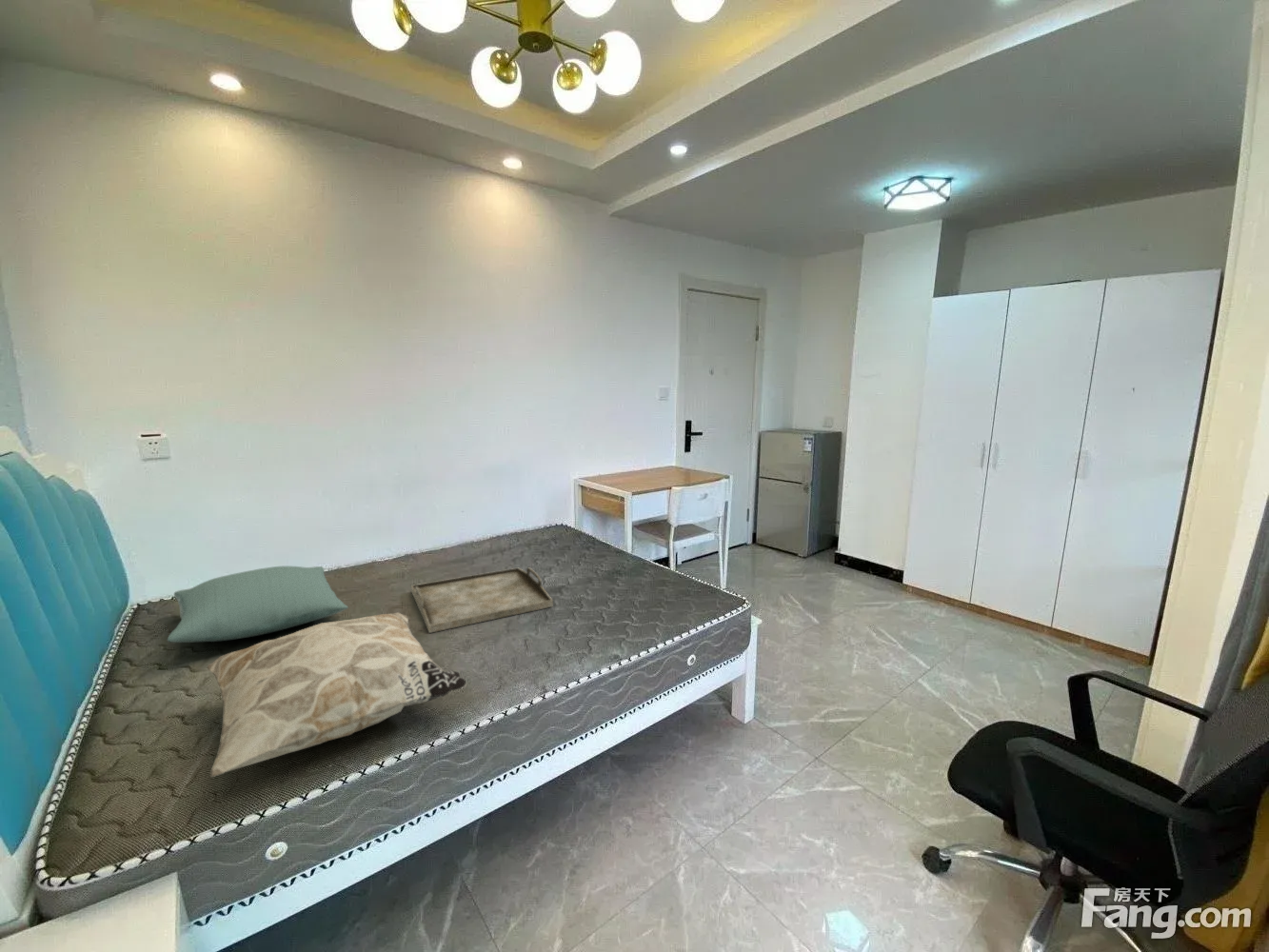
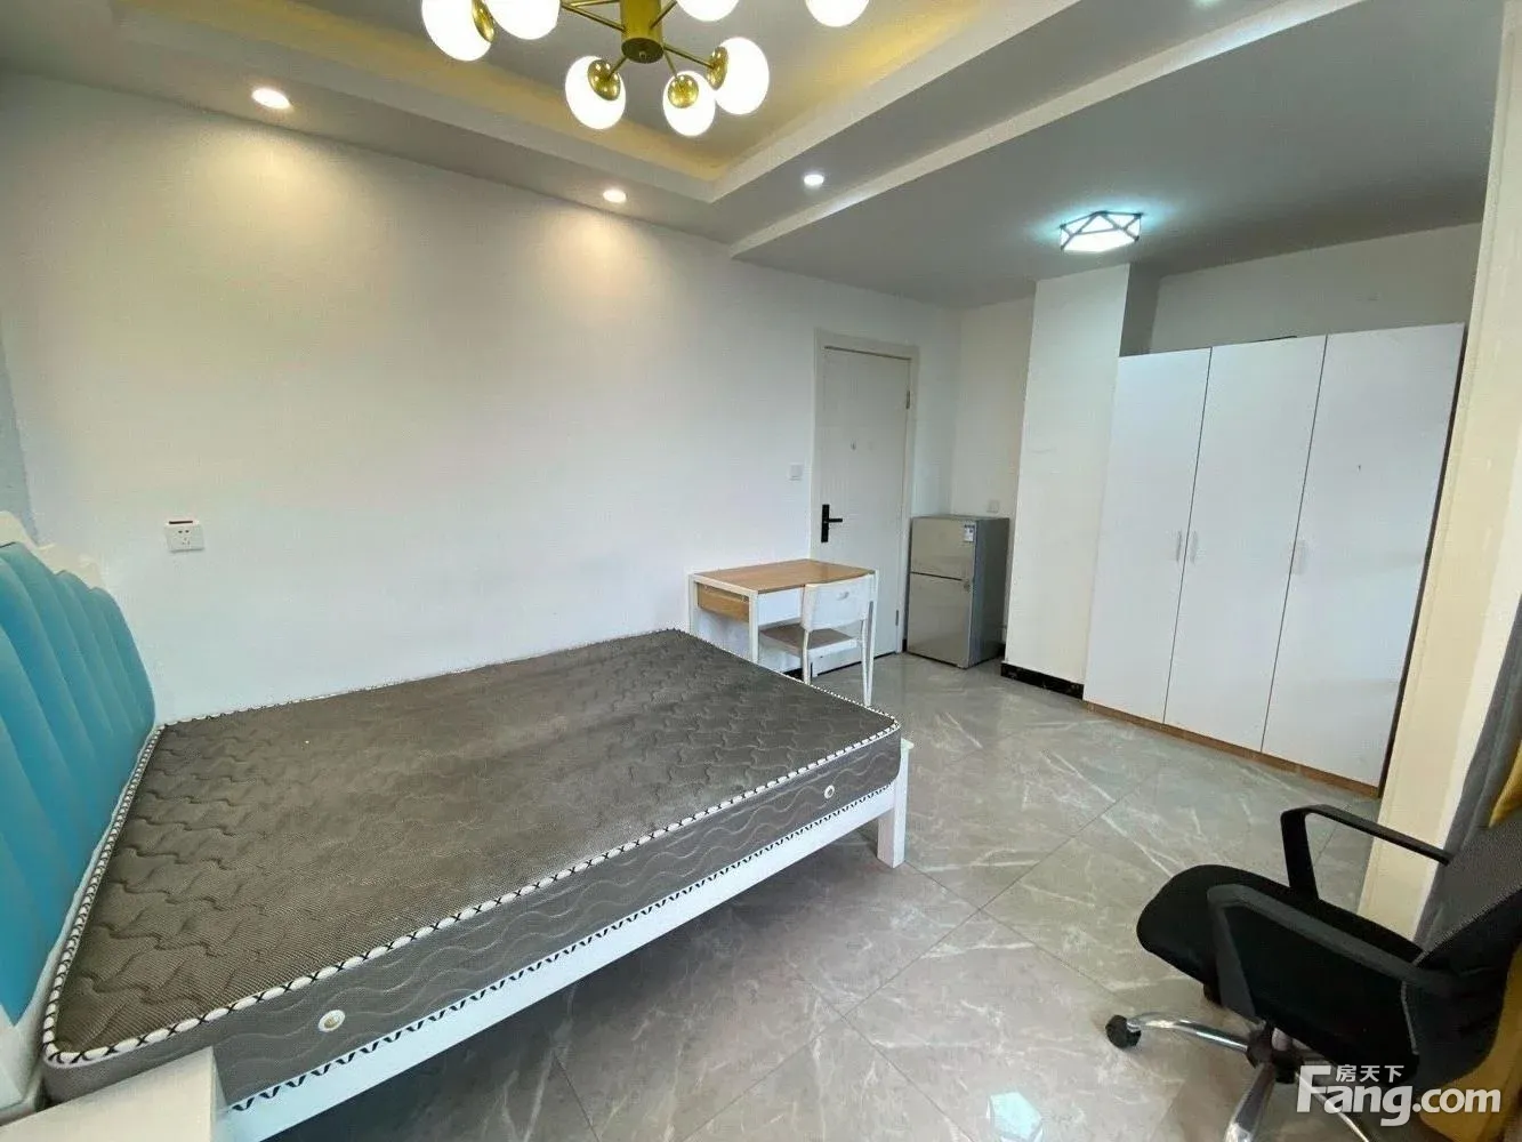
- serving tray (480, 589)
- pillow (260, 599)
- decorative pillow (334, 674)
